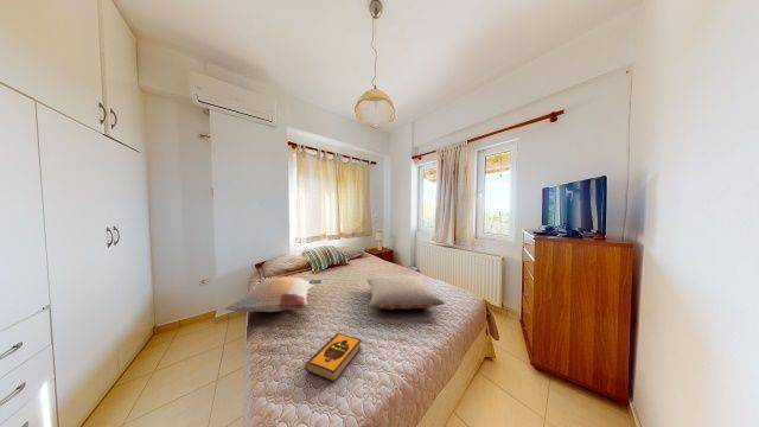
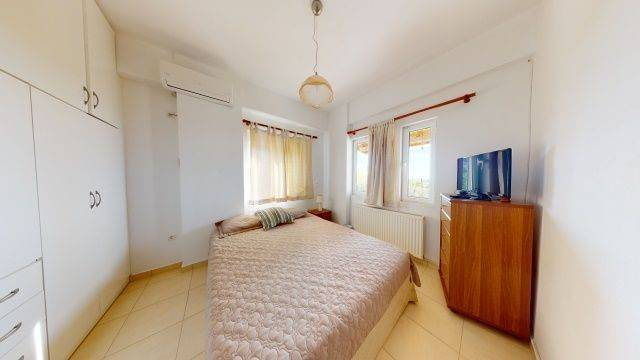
- pillow (400, 289)
- decorative pillow (281, 292)
- hardback book (334, 353)
